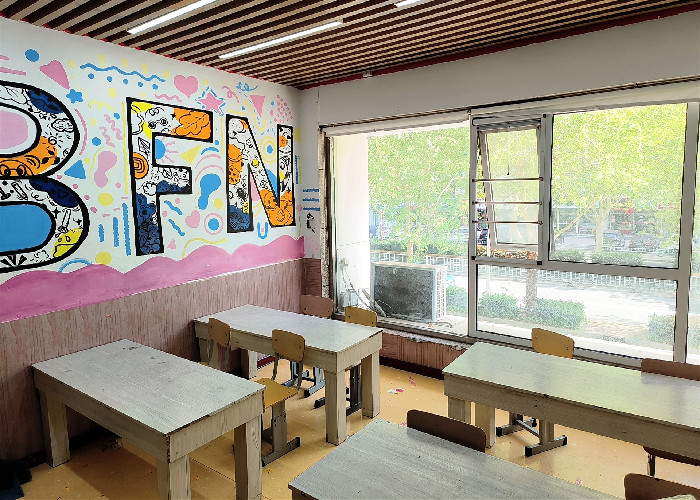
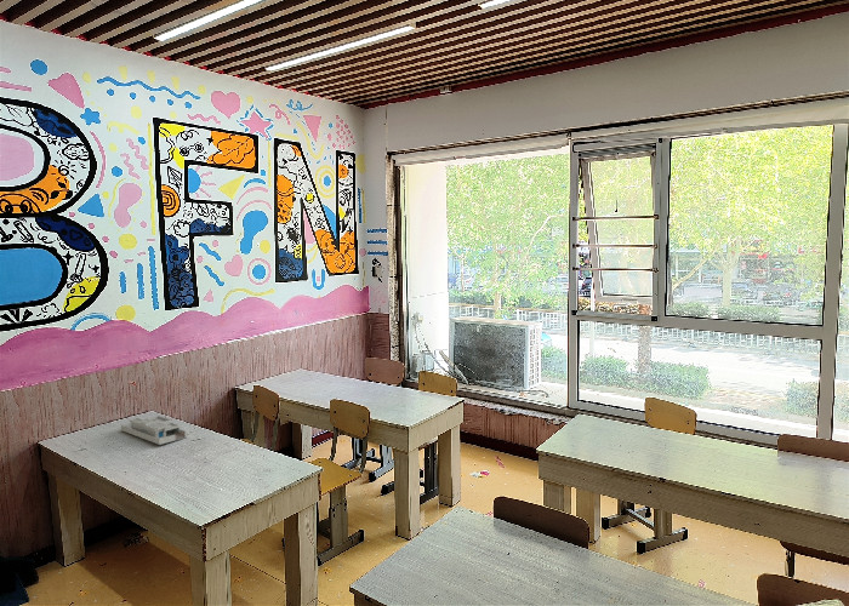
+ desk organizer (153, 427)
